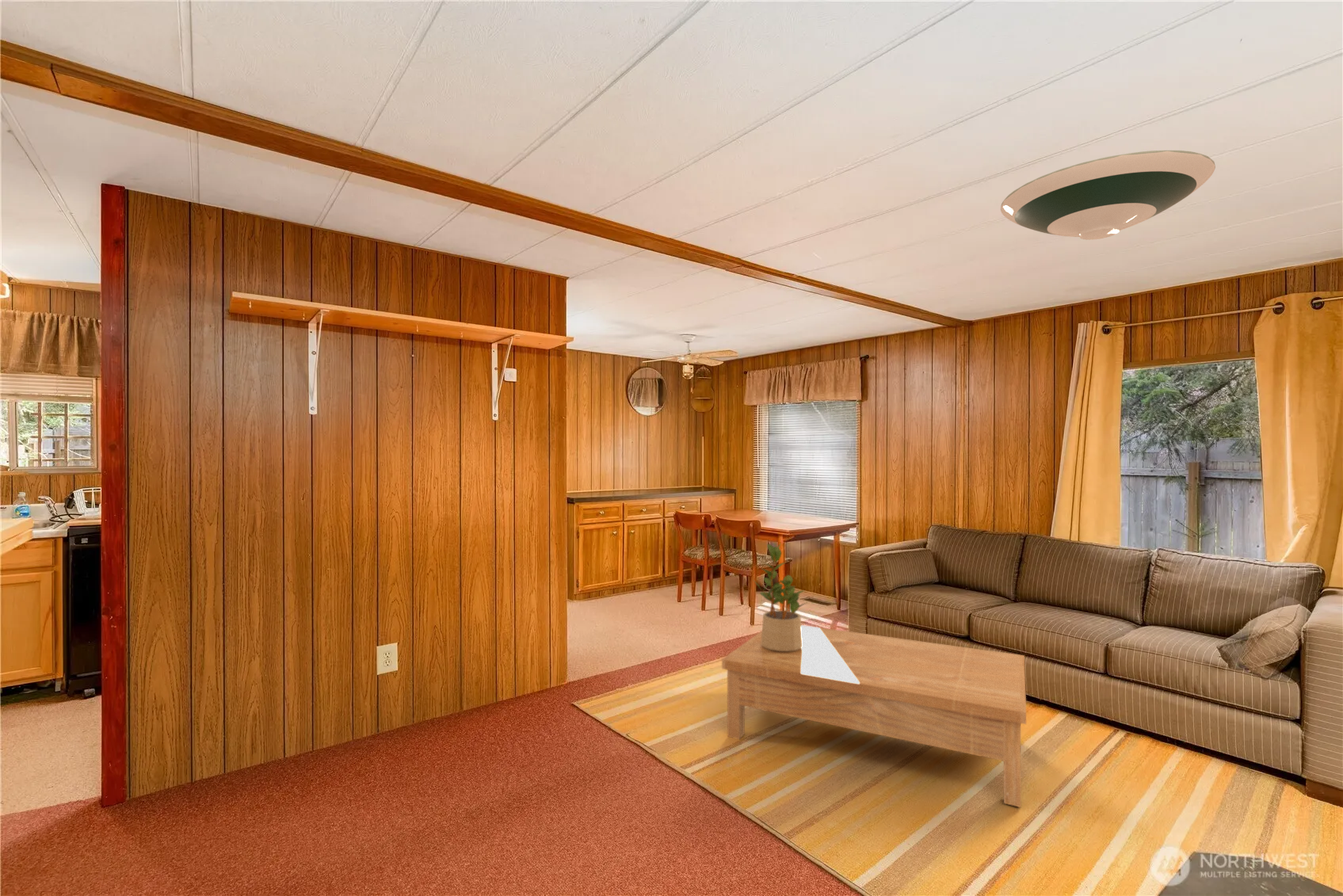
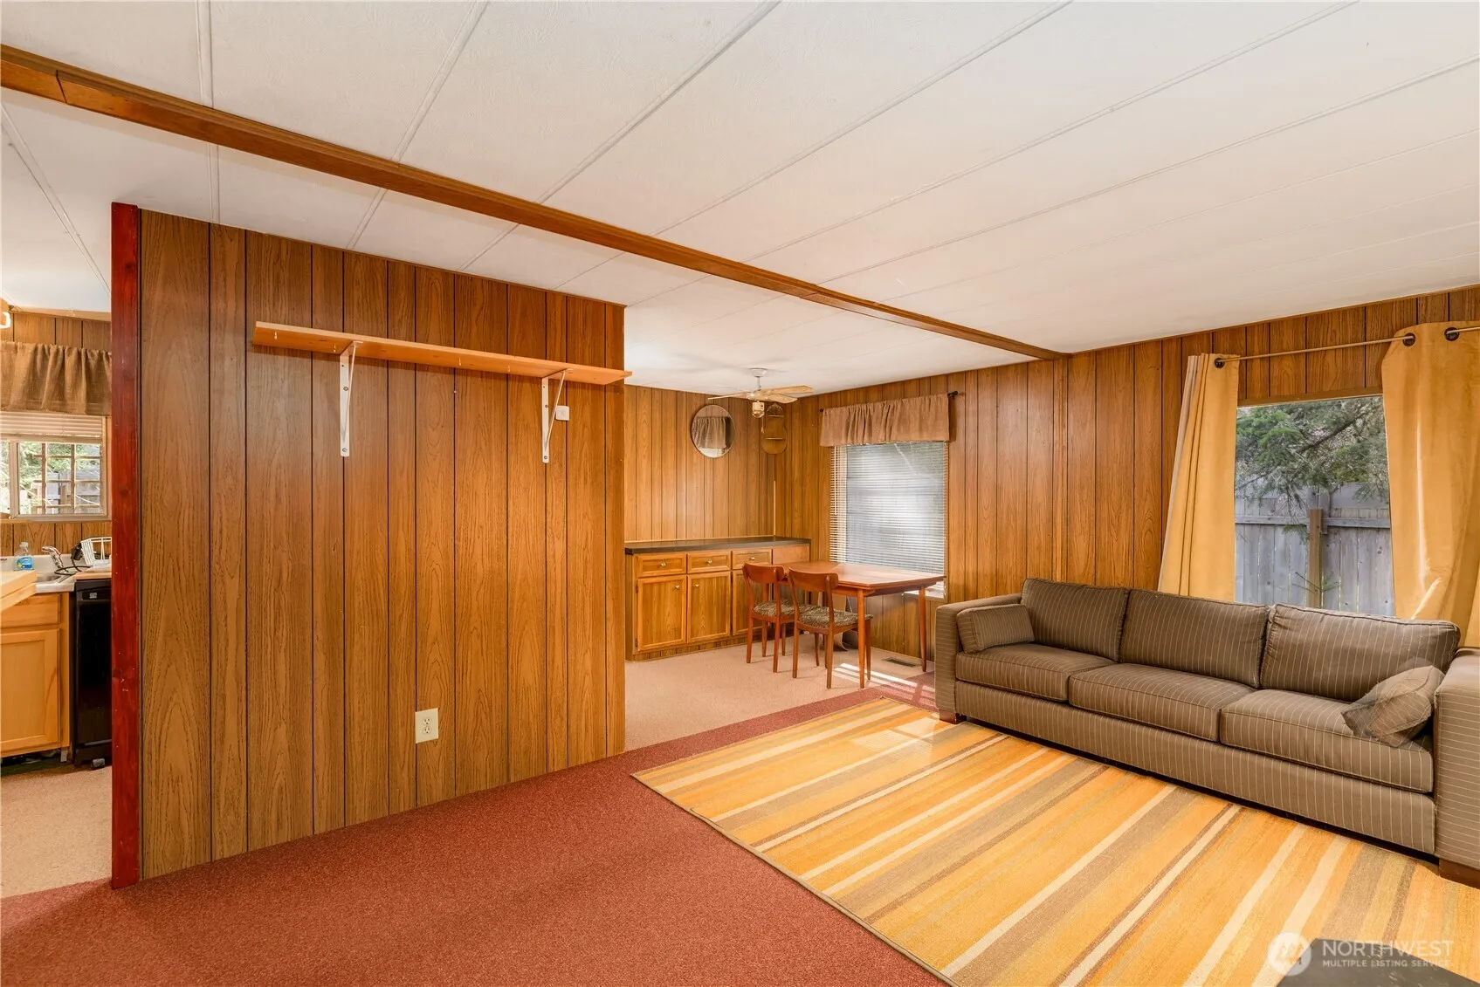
- coffee table (874, 696)
- potted plant (784, 595)
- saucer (1099, 213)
